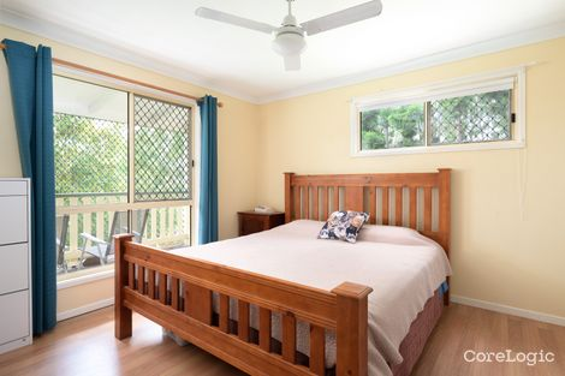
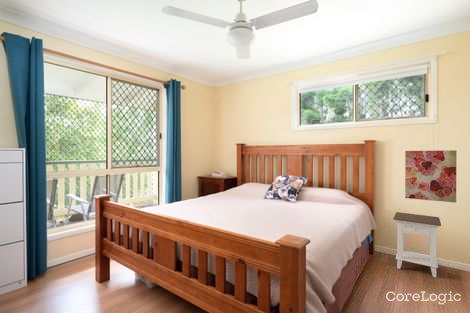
+ nightstand (418, 234)
+ wall art (429, 175)
